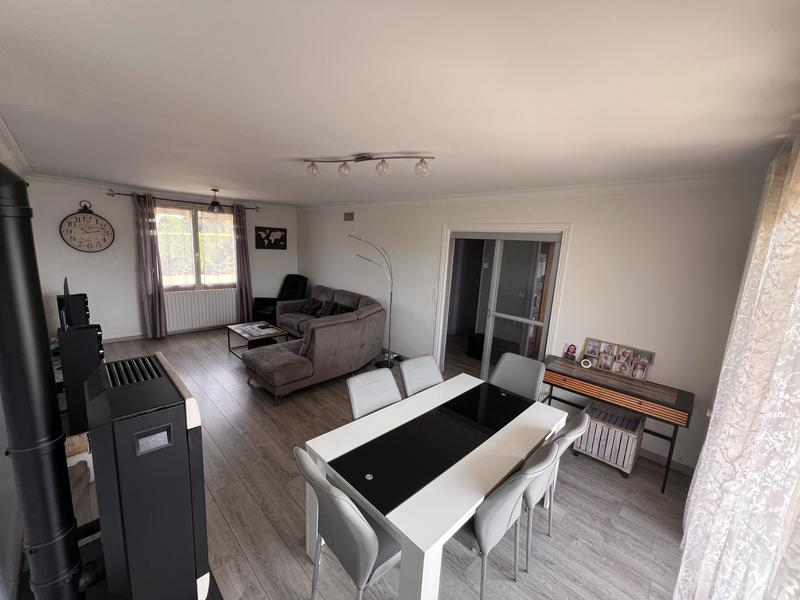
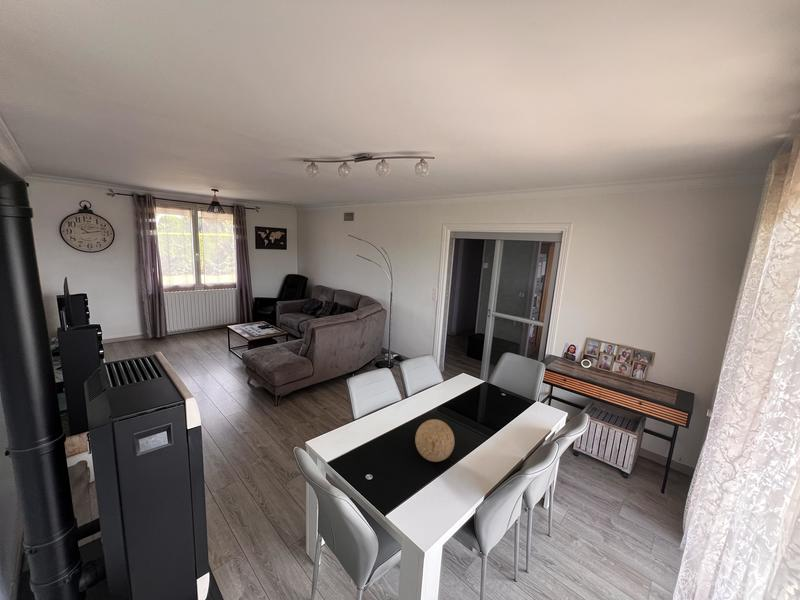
+ decorative ball (434, 440)
